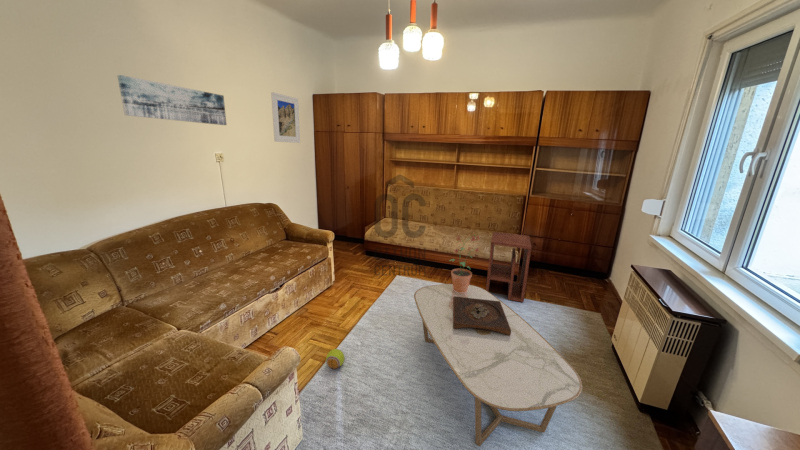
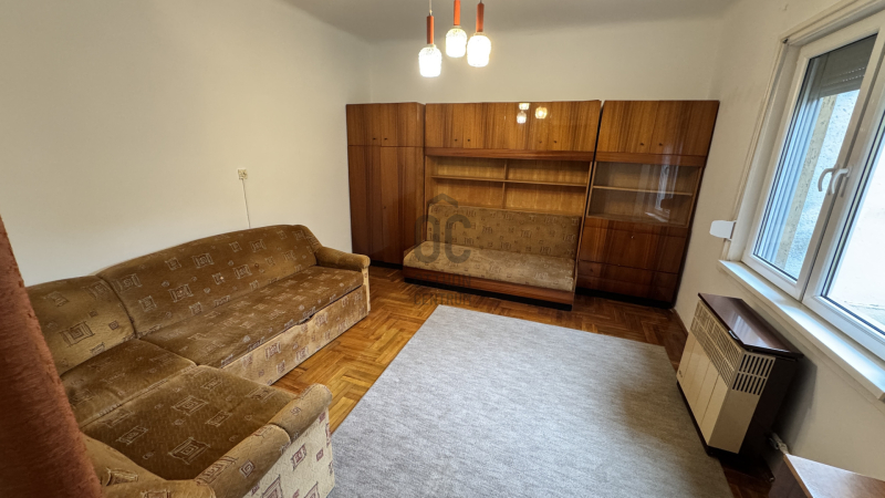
- potted plant (463, 262)
- side table (507, 265)
- coffee table (476, 352)
- wall art (180, 104)
- wooden tray (479, 310)
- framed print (286, 119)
- ball (335, 358)
